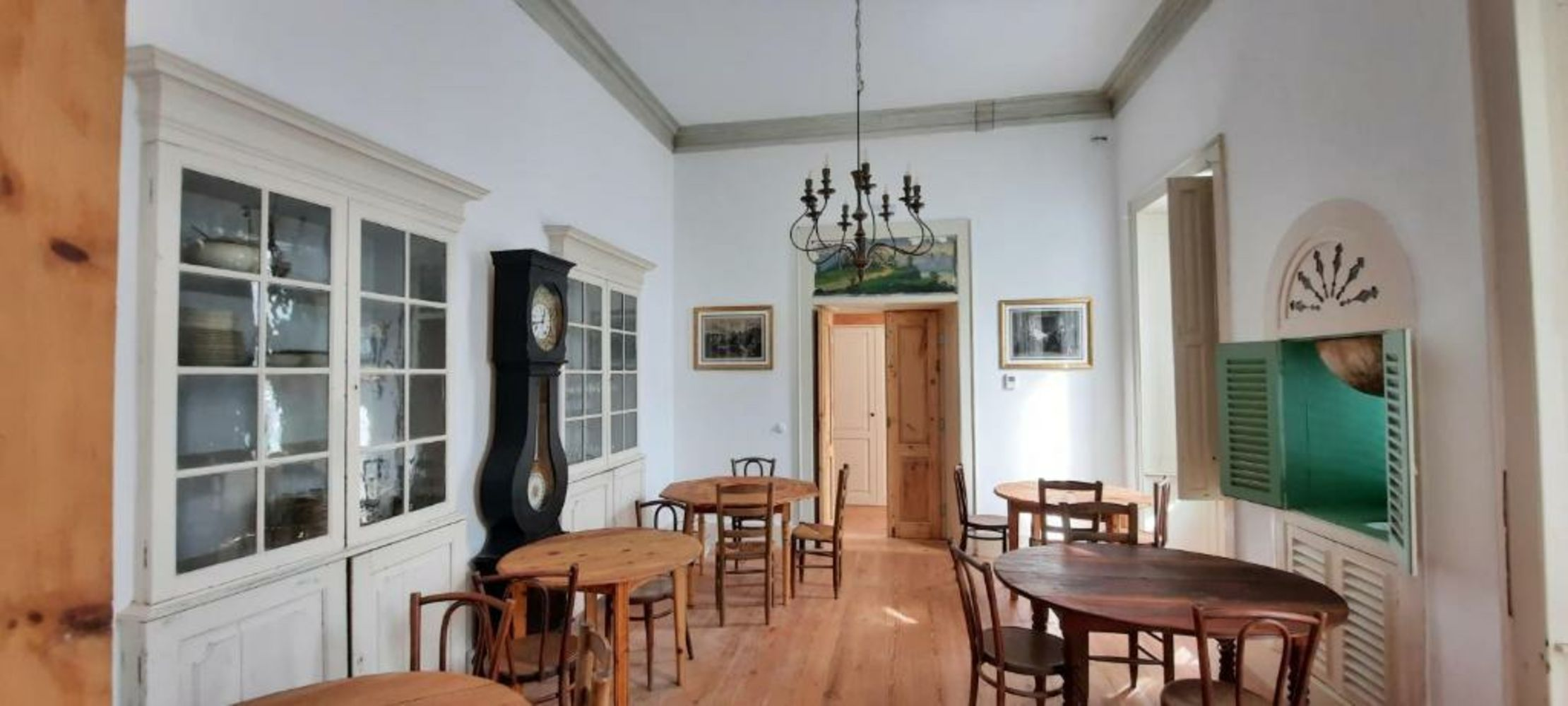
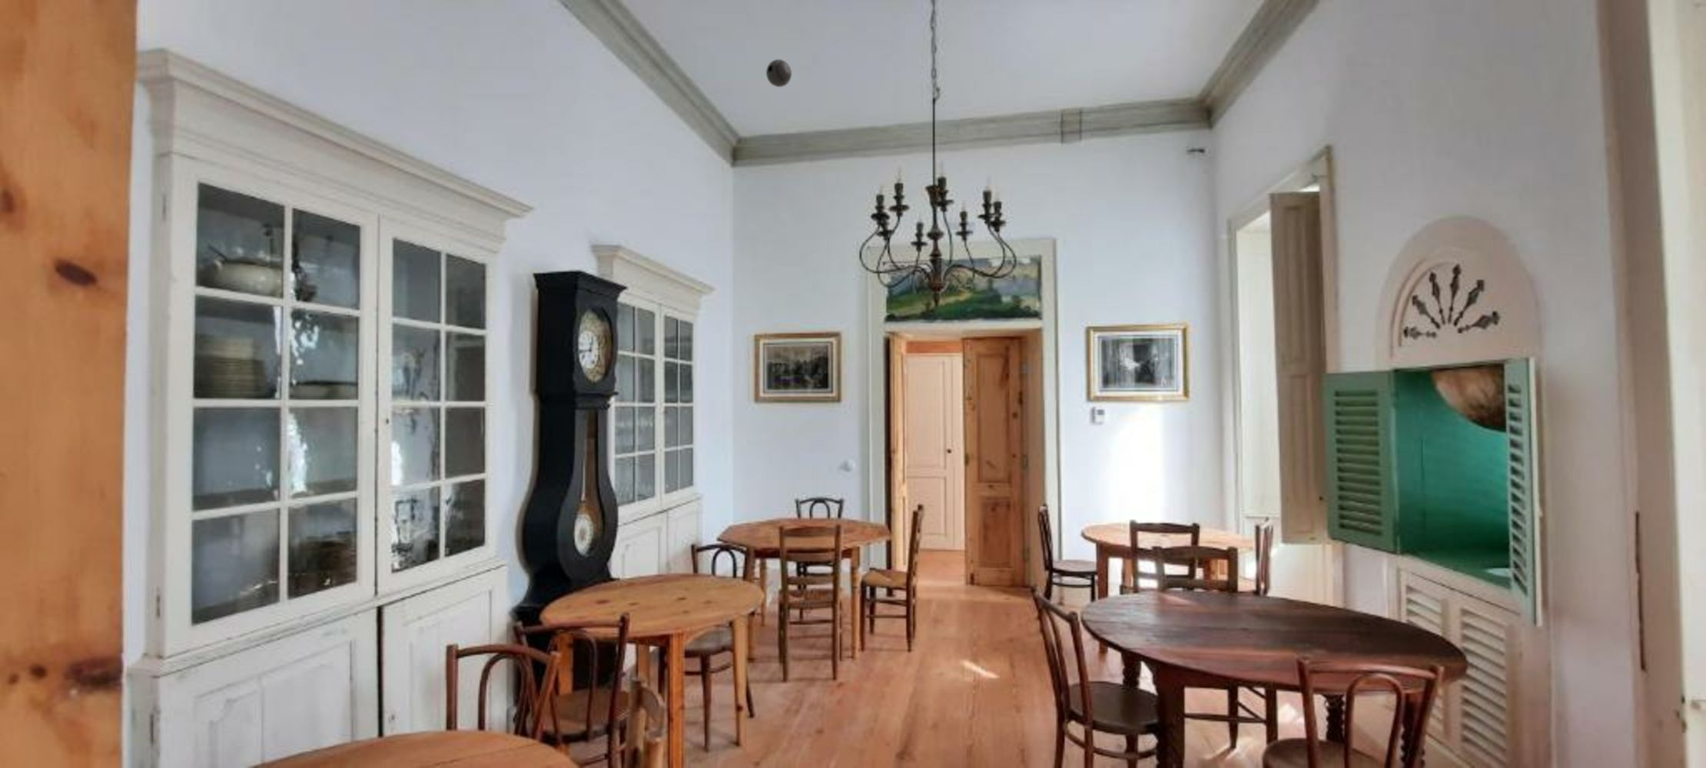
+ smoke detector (778, 73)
